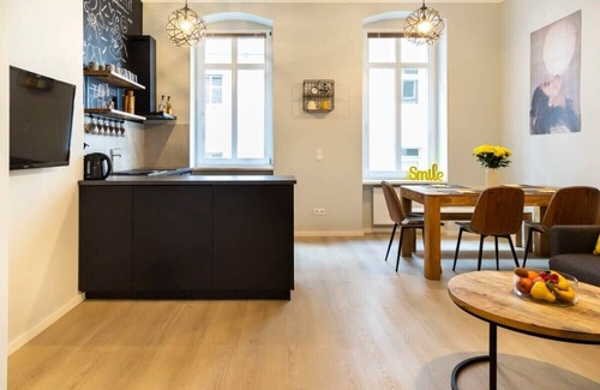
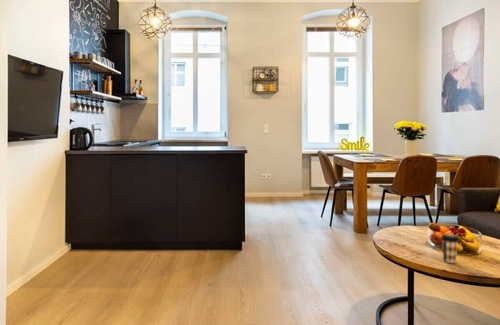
+ coffee cup (449, 248)
